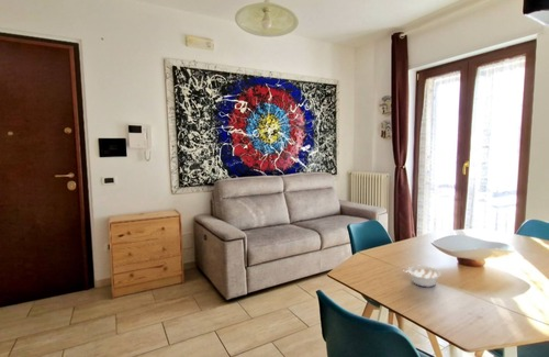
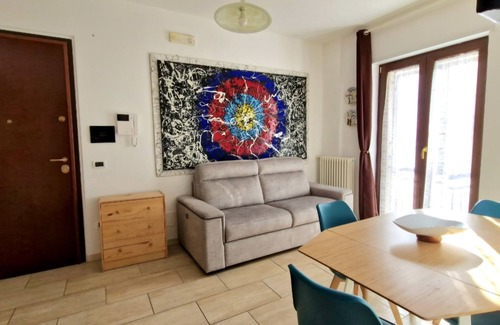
- legume (423, 276)
